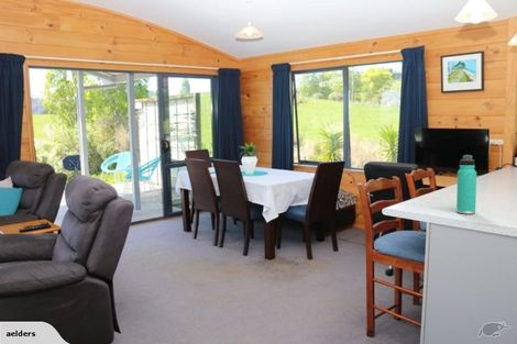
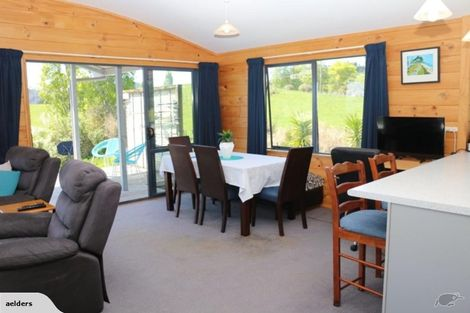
- thermos bottle (466, 184)
